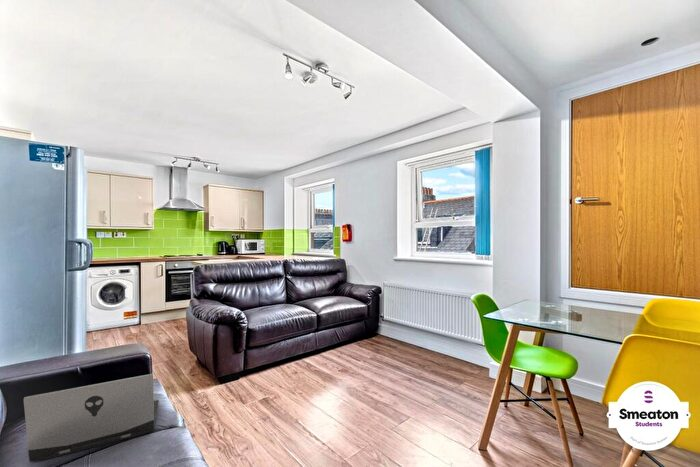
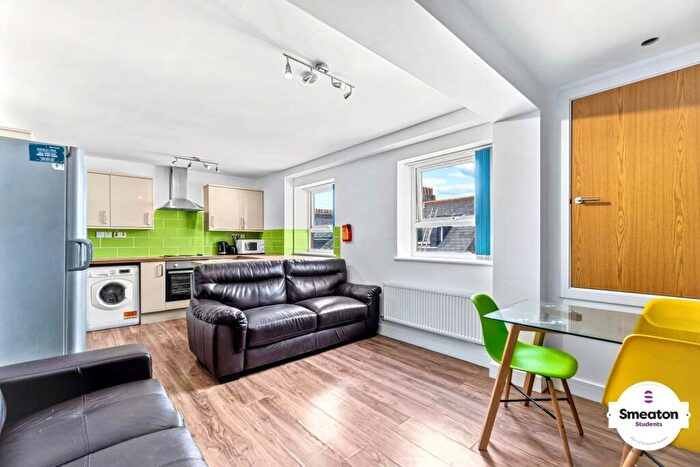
- laptop (102, 401)
